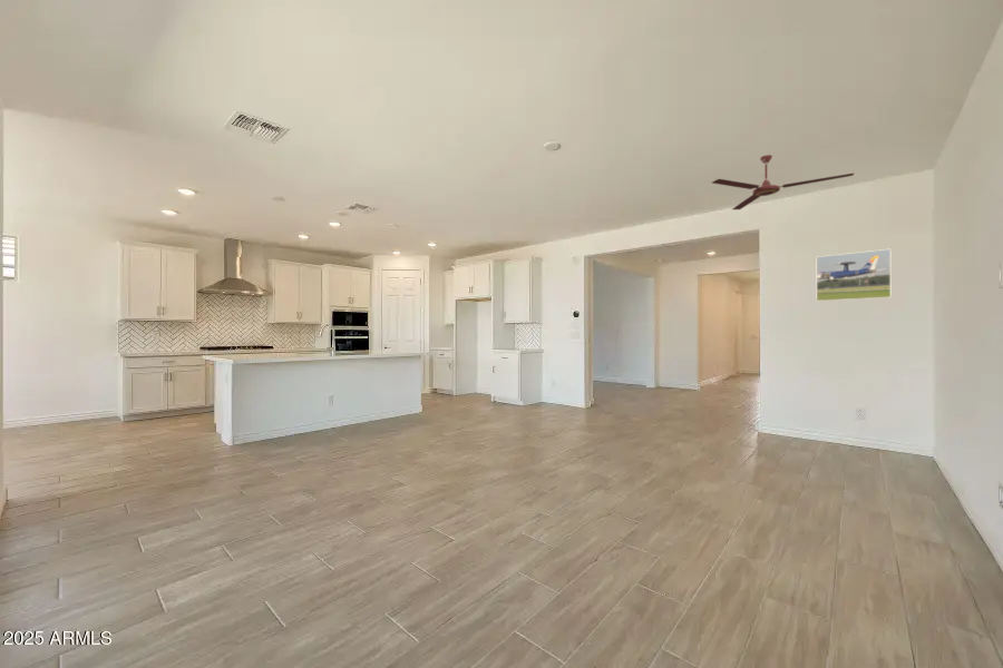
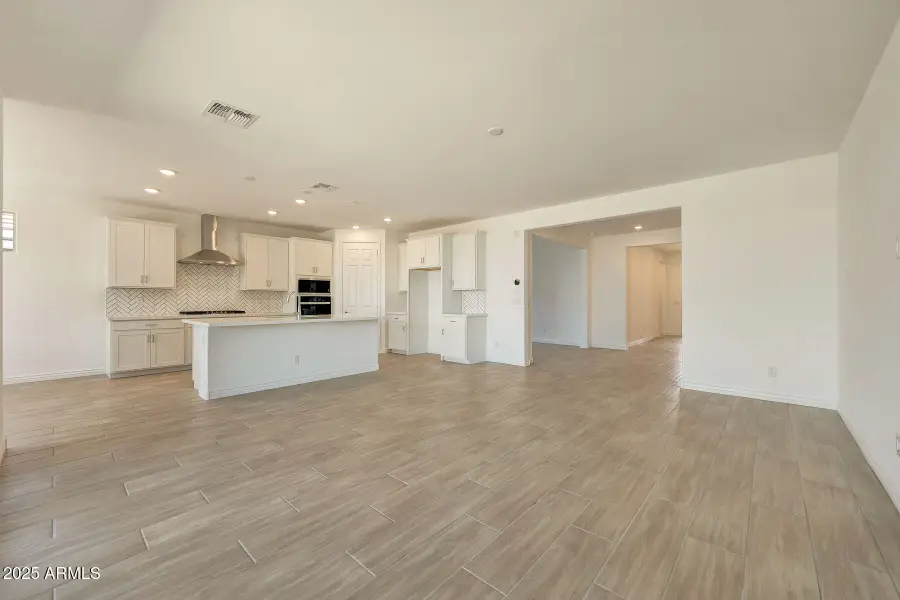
- ceiling fan (782, 185)
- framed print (851, 276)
